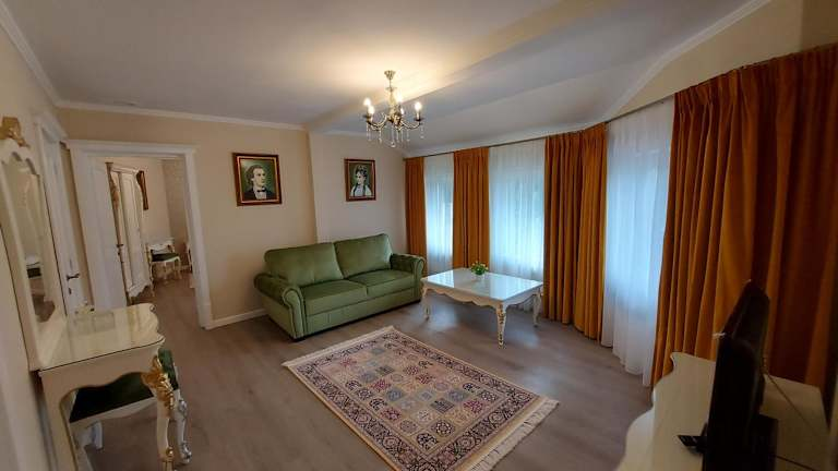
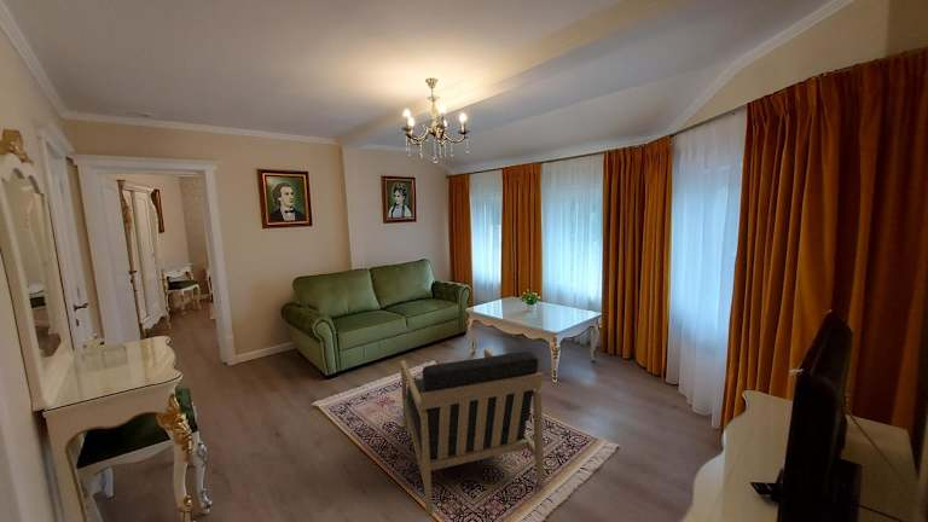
+ armchair (463, 395)
